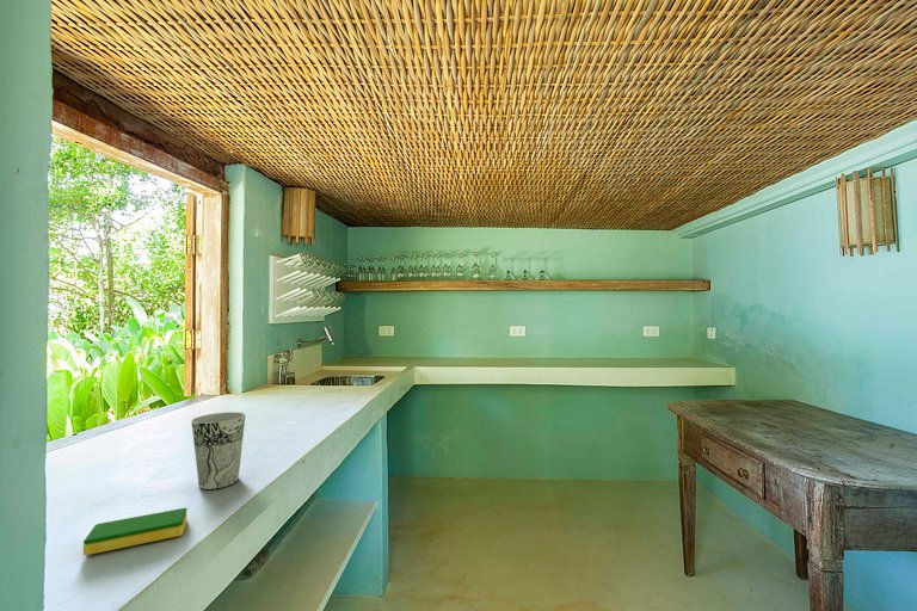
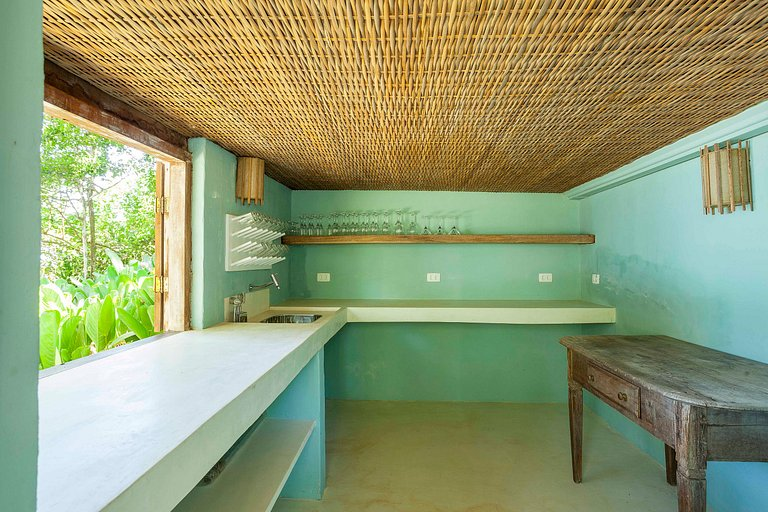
- cup (219, 449)
- dish sponge (139, 529)
